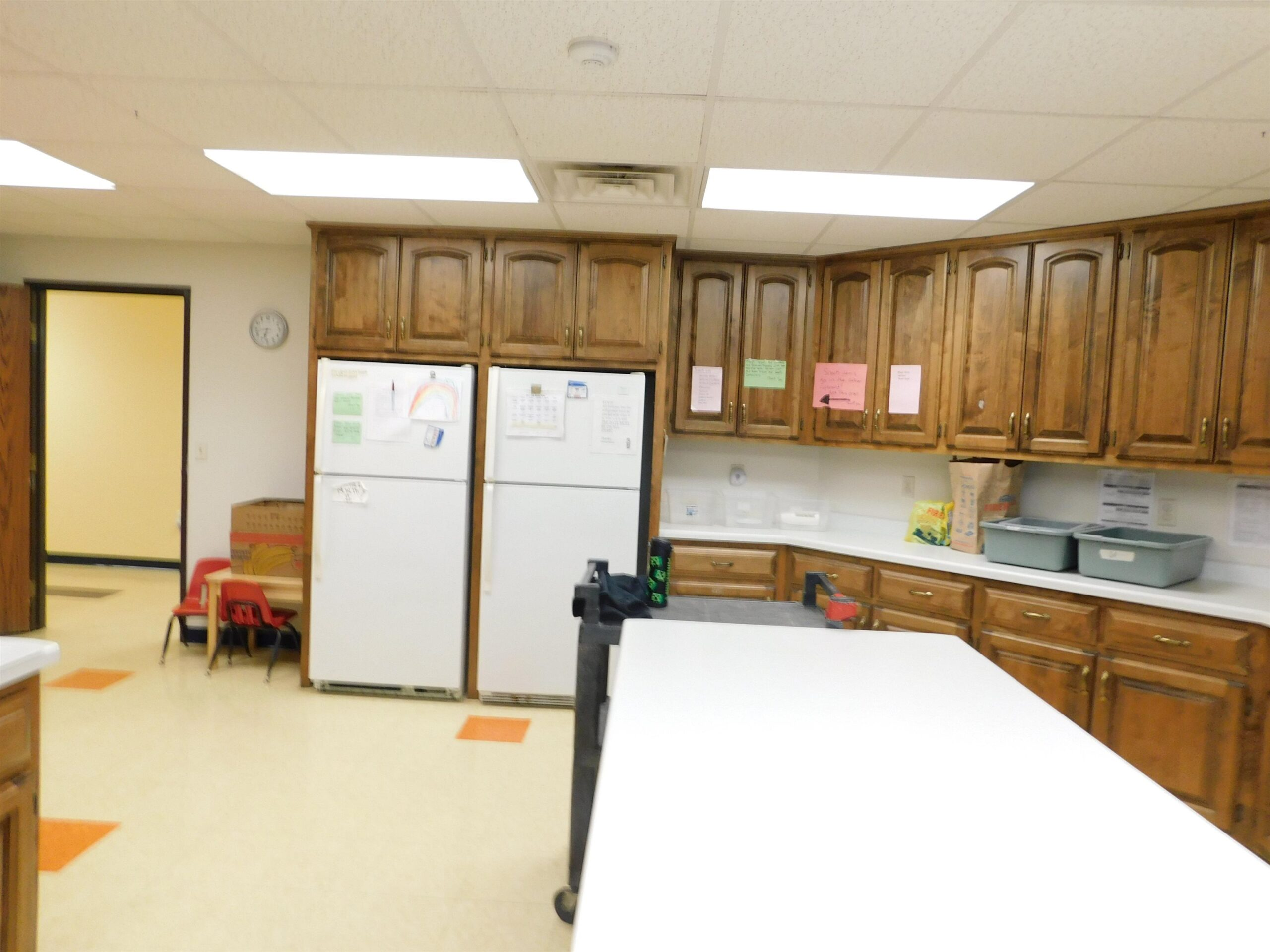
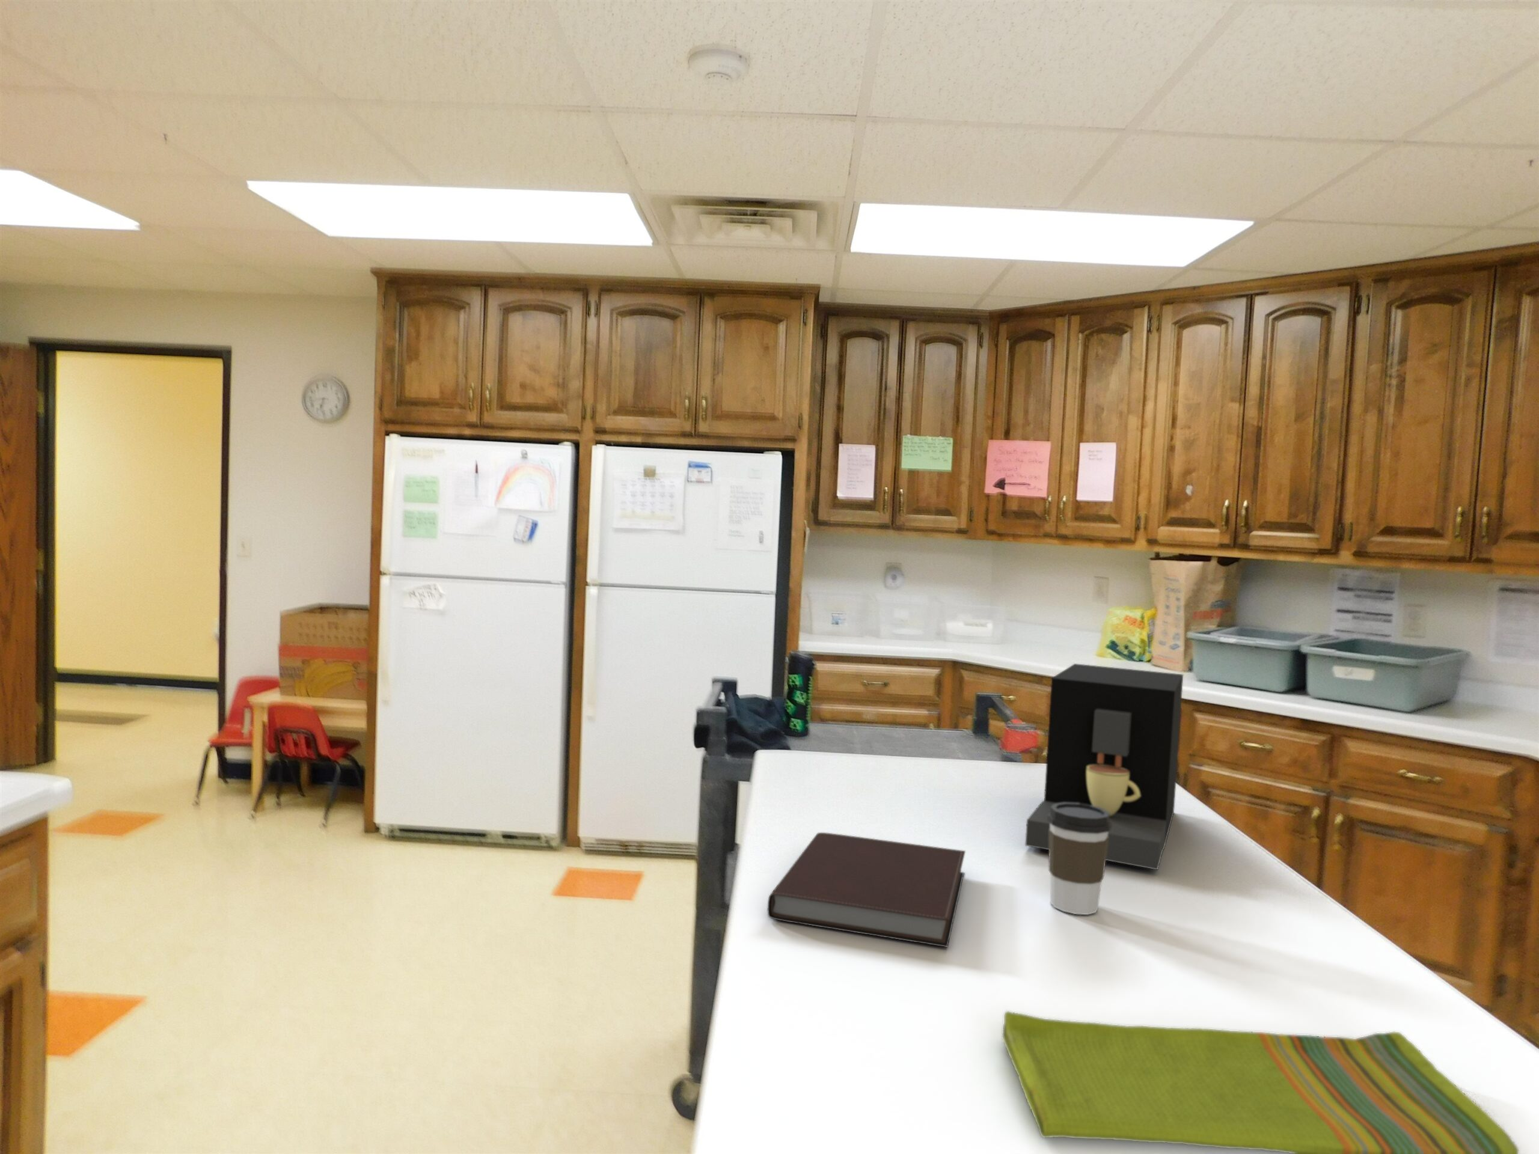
+ notebook (874, 881)
+ dish towel (1236, 1081)
+ coffee maker (1110, 755)
+ coffee cup (1077, 858)
